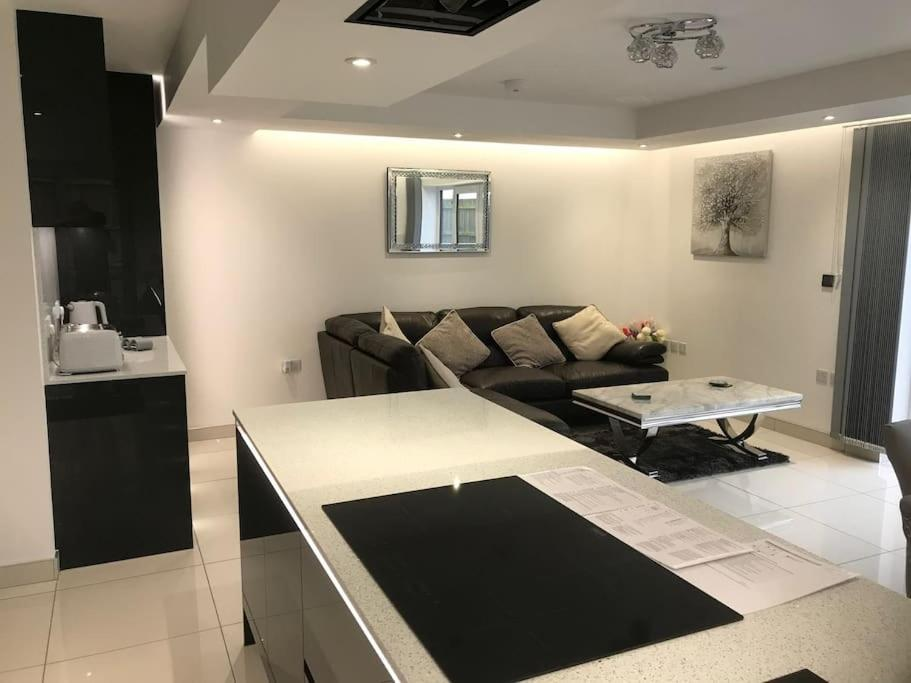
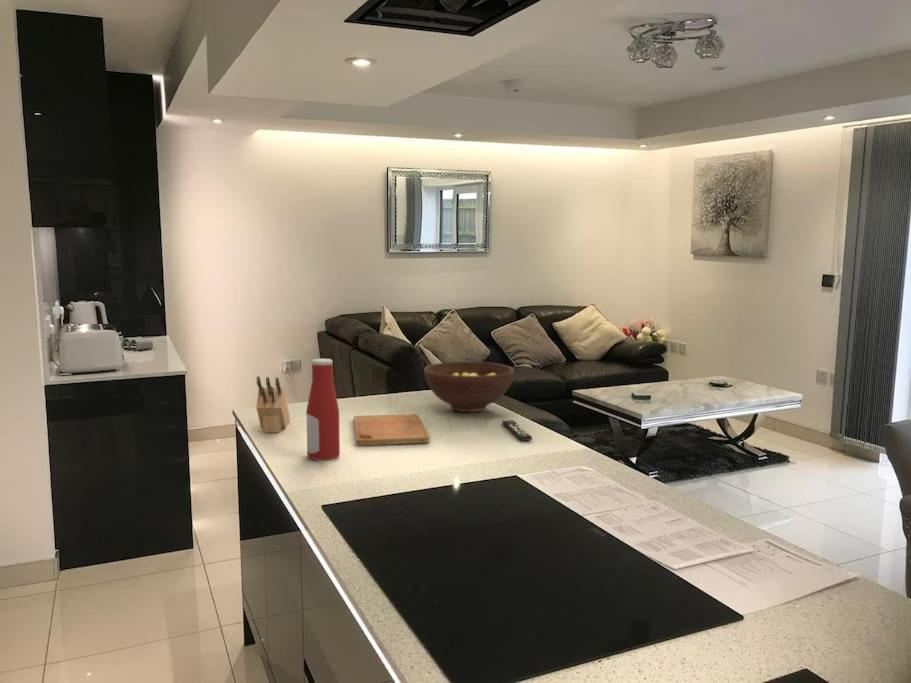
+ bottle (322, 408)
+ knife block (272, 400)
+ fruit bowl (468, 388)
+ remote control (516, 429)
+ cutting board (389, 428)
